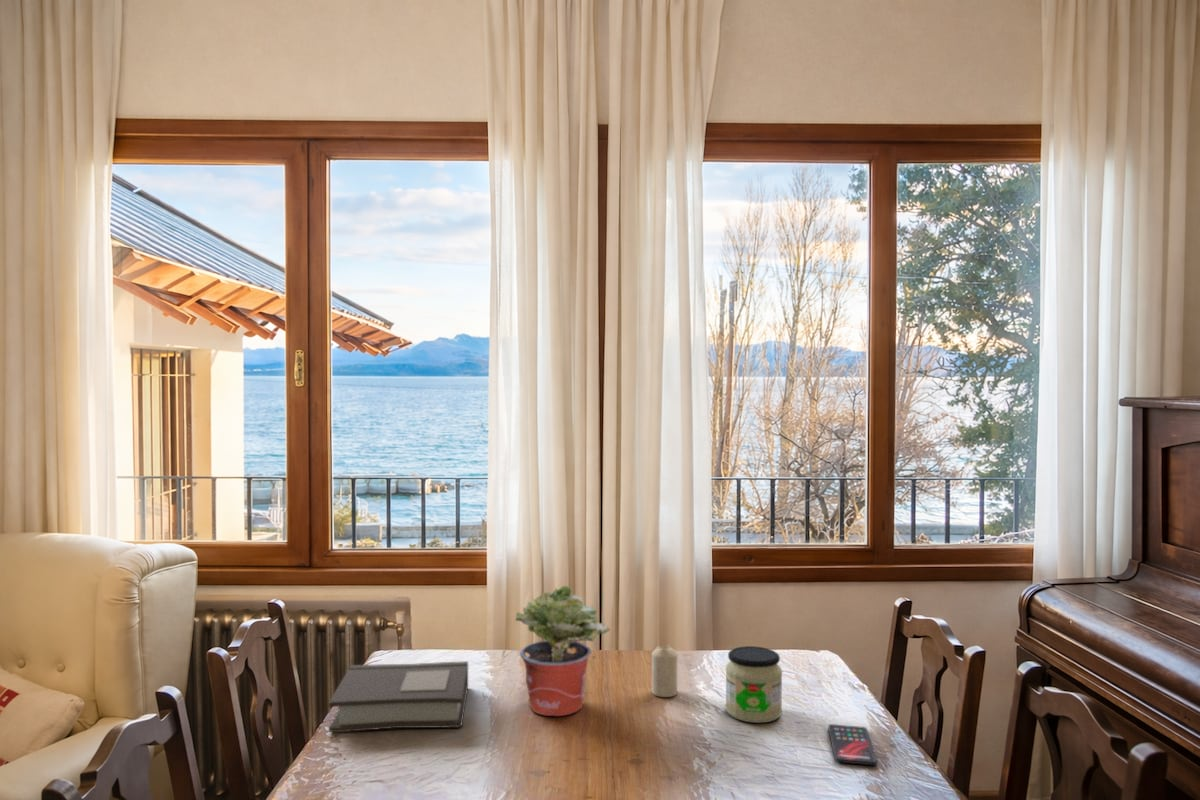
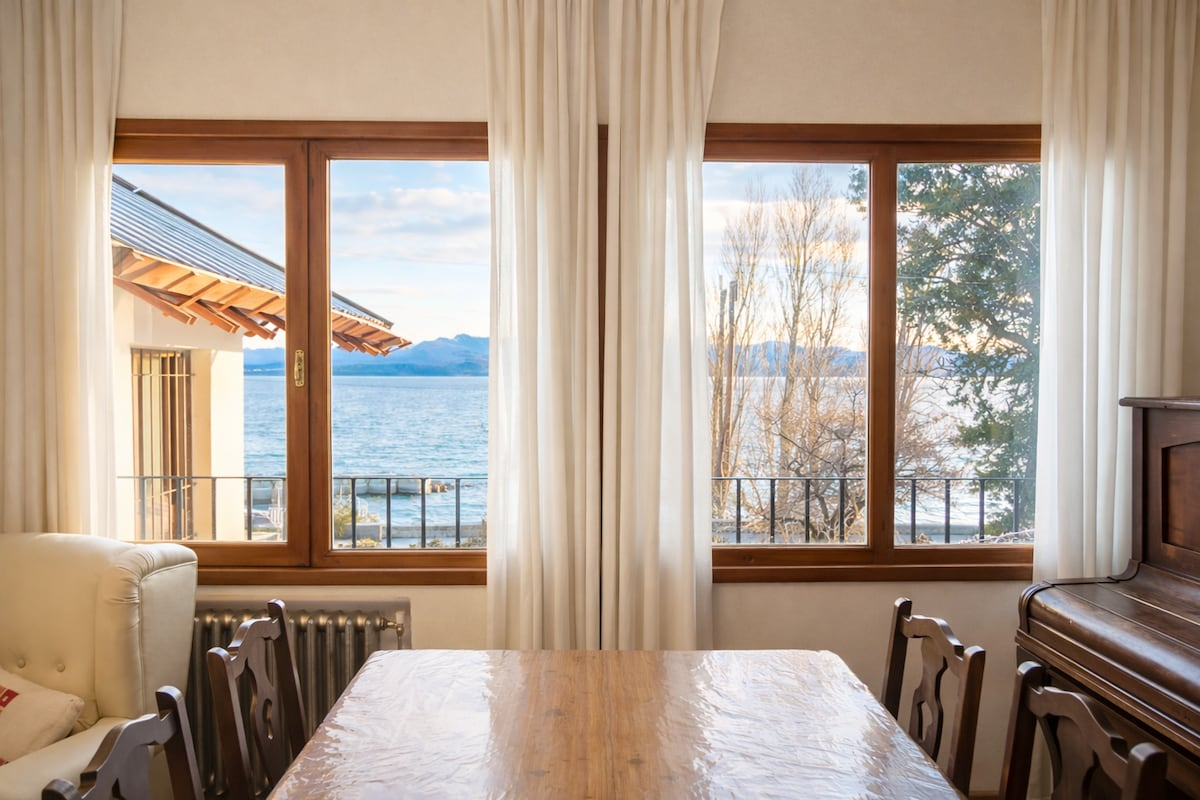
- book (403, 693)
- potted plant (562, 647)
- jar (753, 682)
- candle (664, 669)
- smartphone (851, 743)
